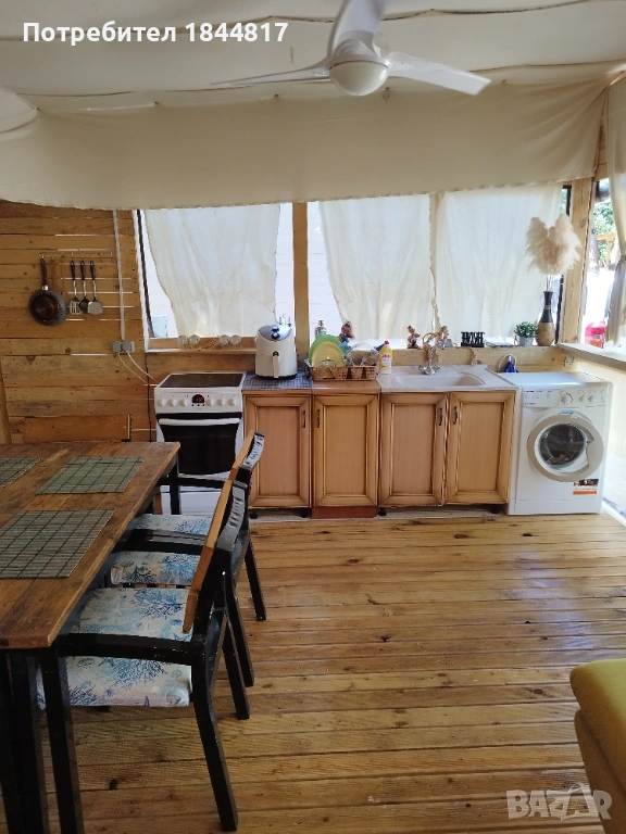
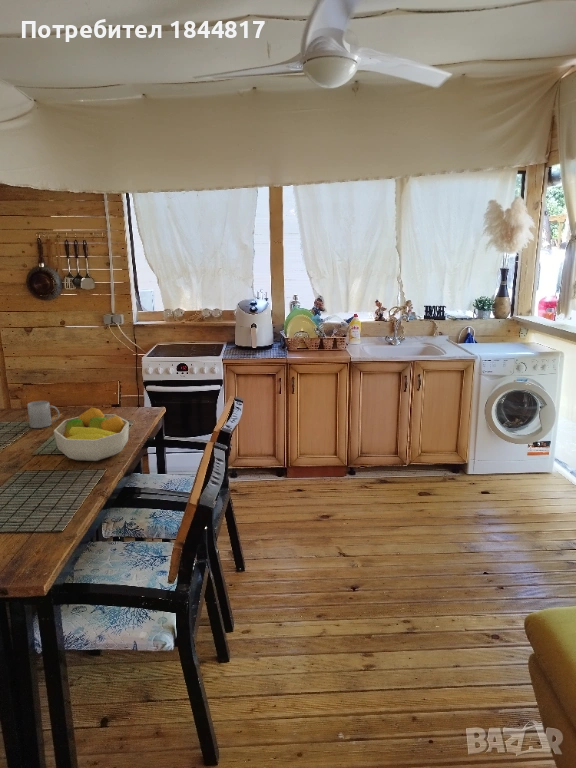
+ fruit bowl (92, 432)
+ mug (44, 414)
